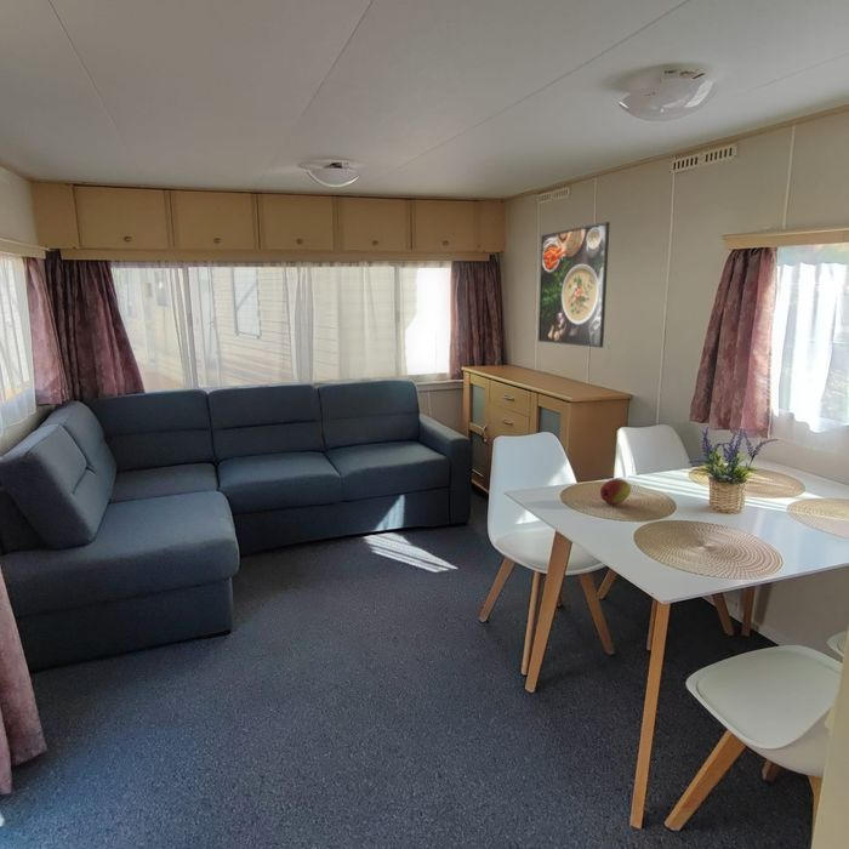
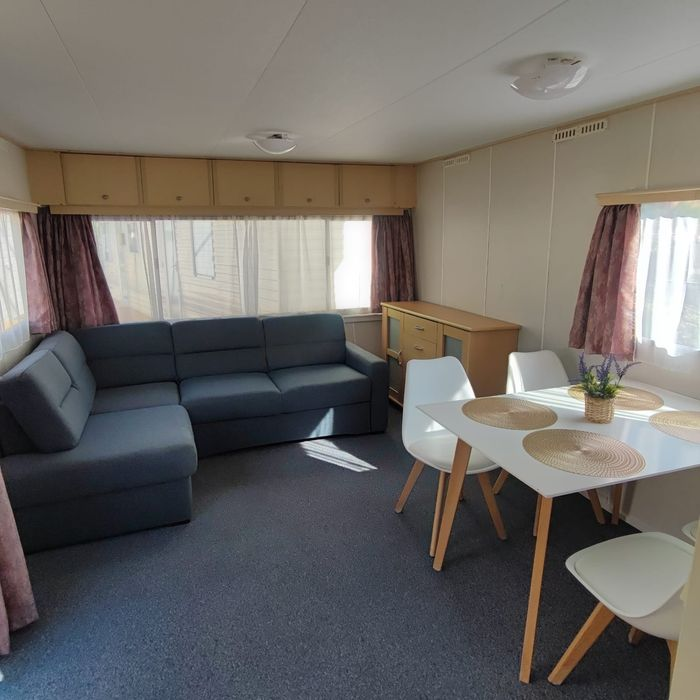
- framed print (570, 287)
- fruit (615, 491)
